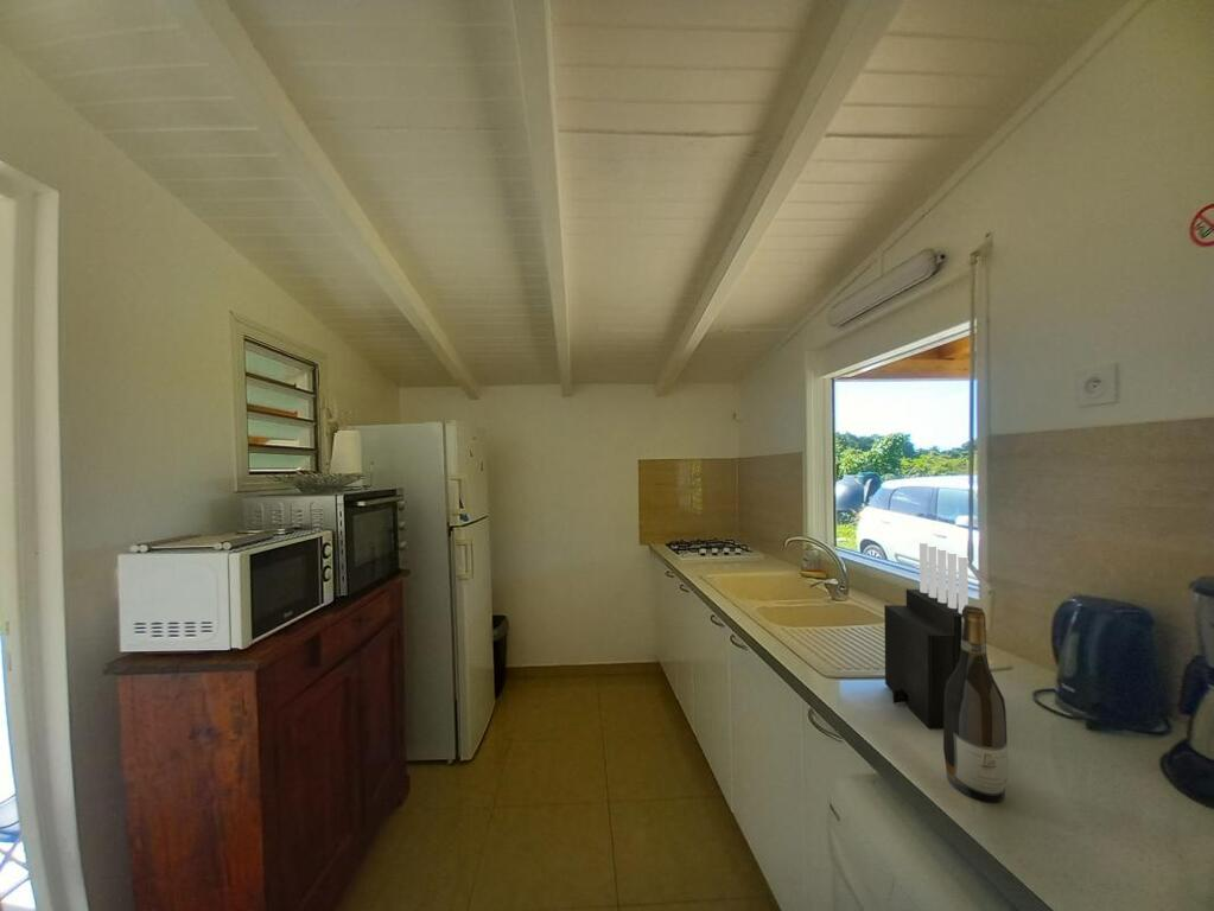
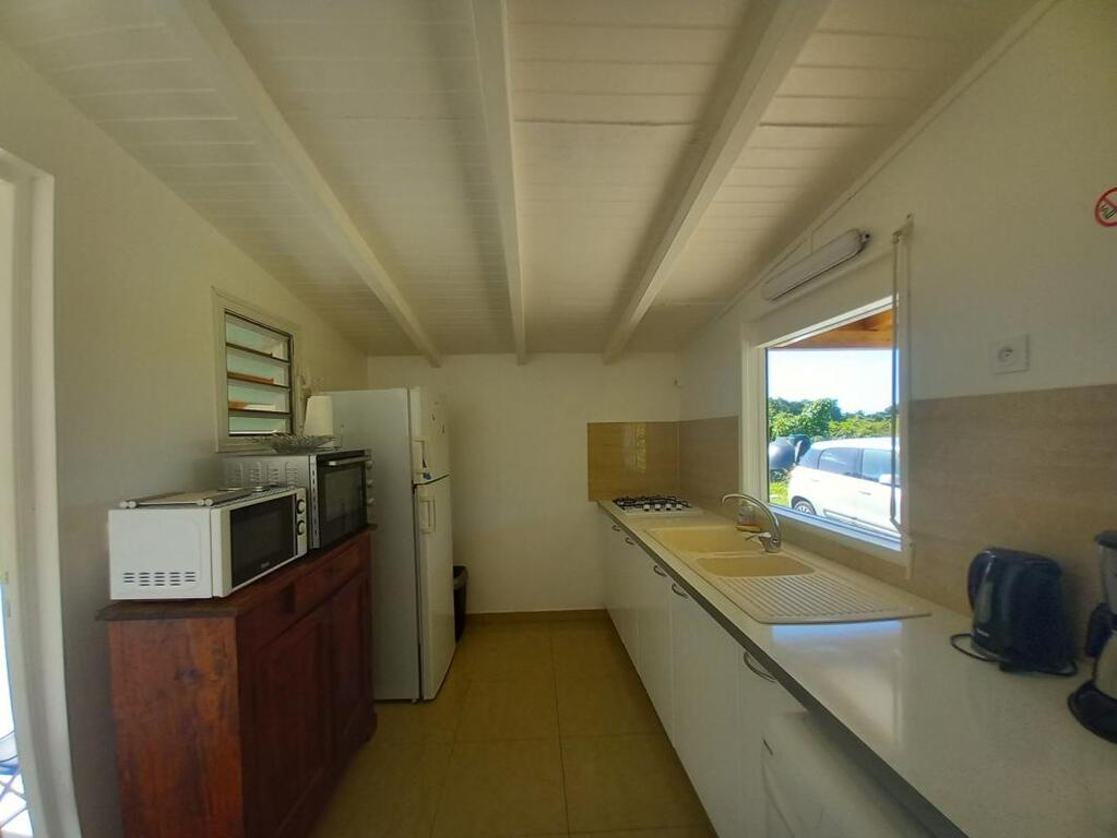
- knife block (923, 626)
- wine bottle (973, 696)
